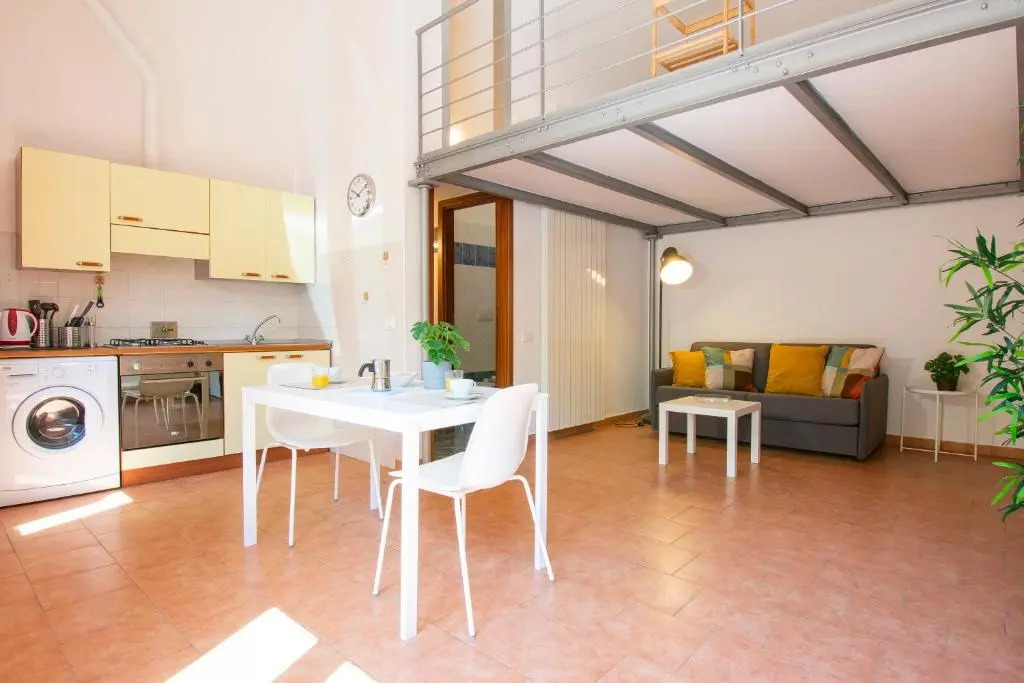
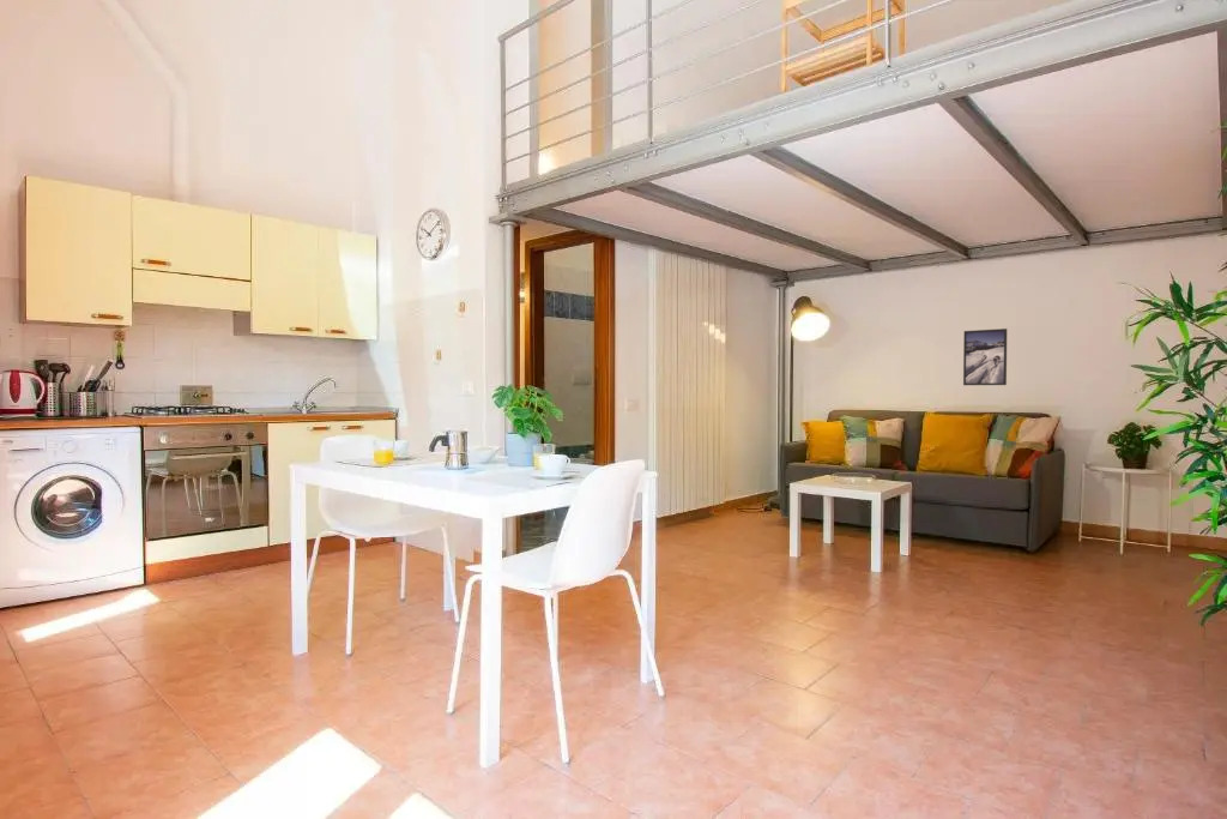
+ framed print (984, 357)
